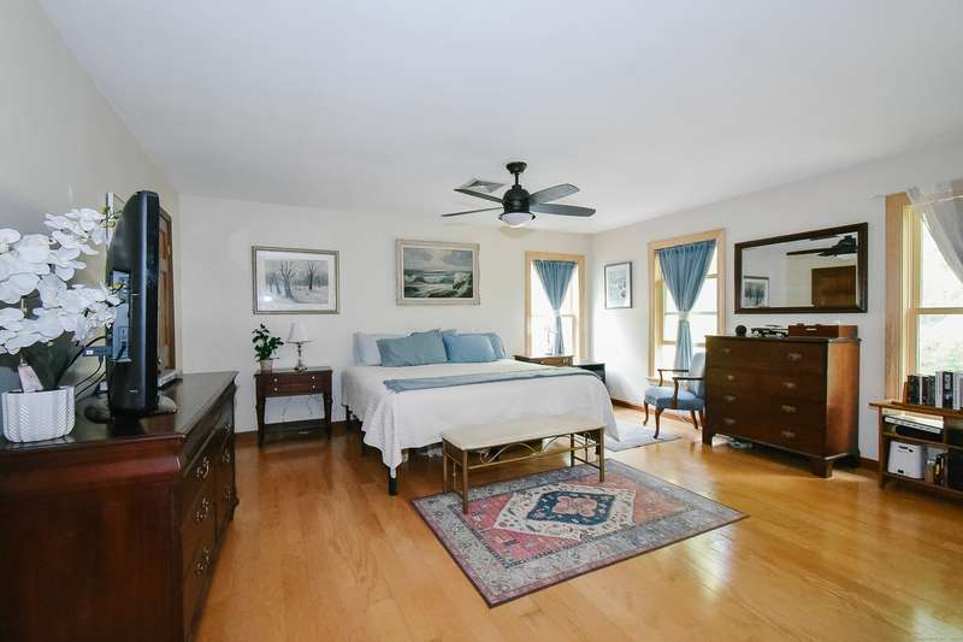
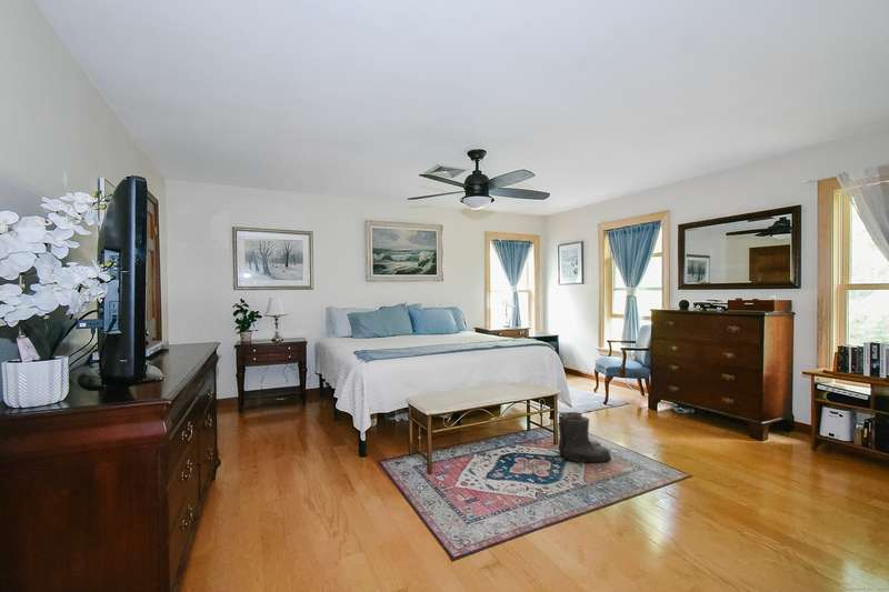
+ boots (583, 435)
